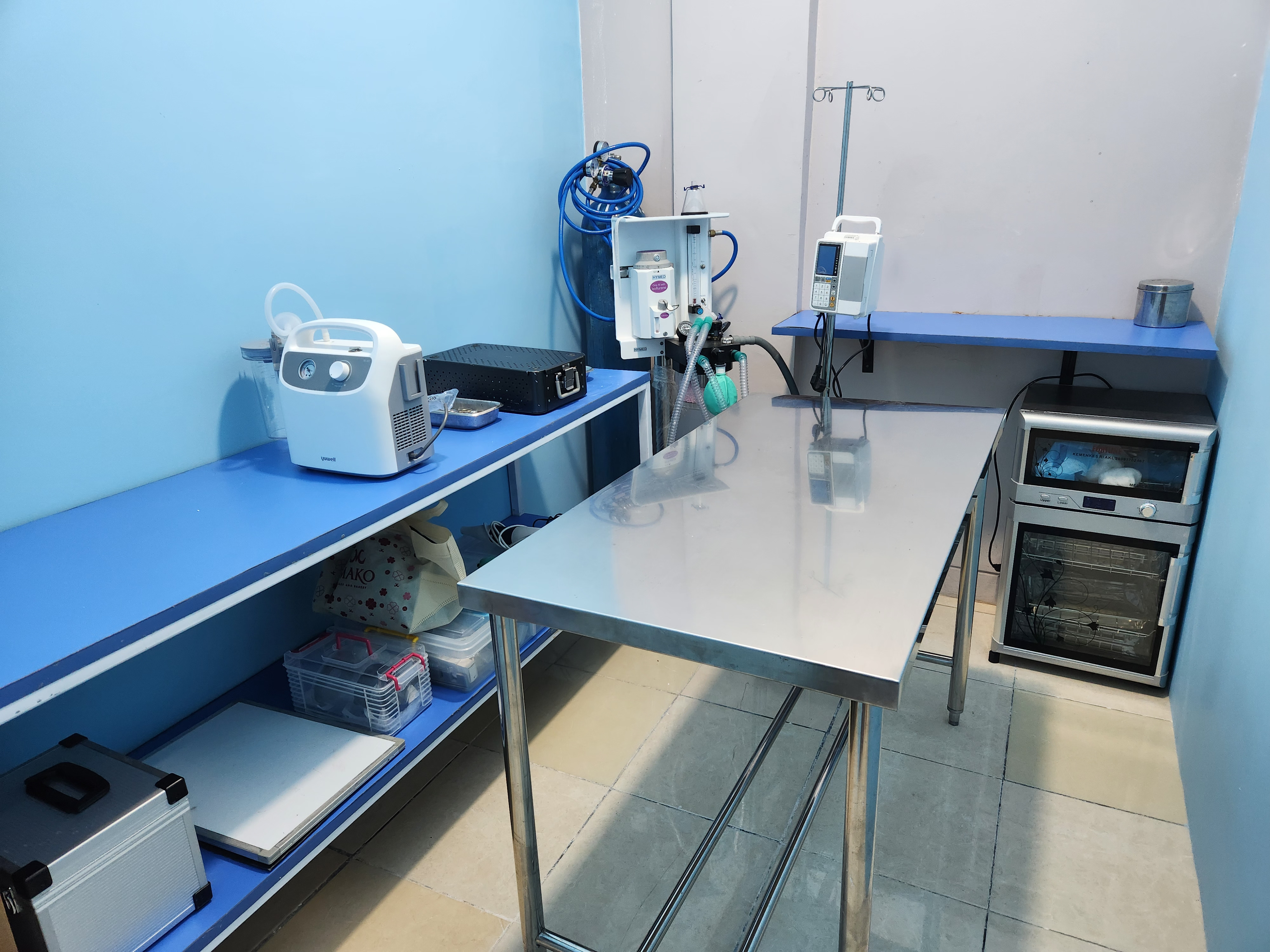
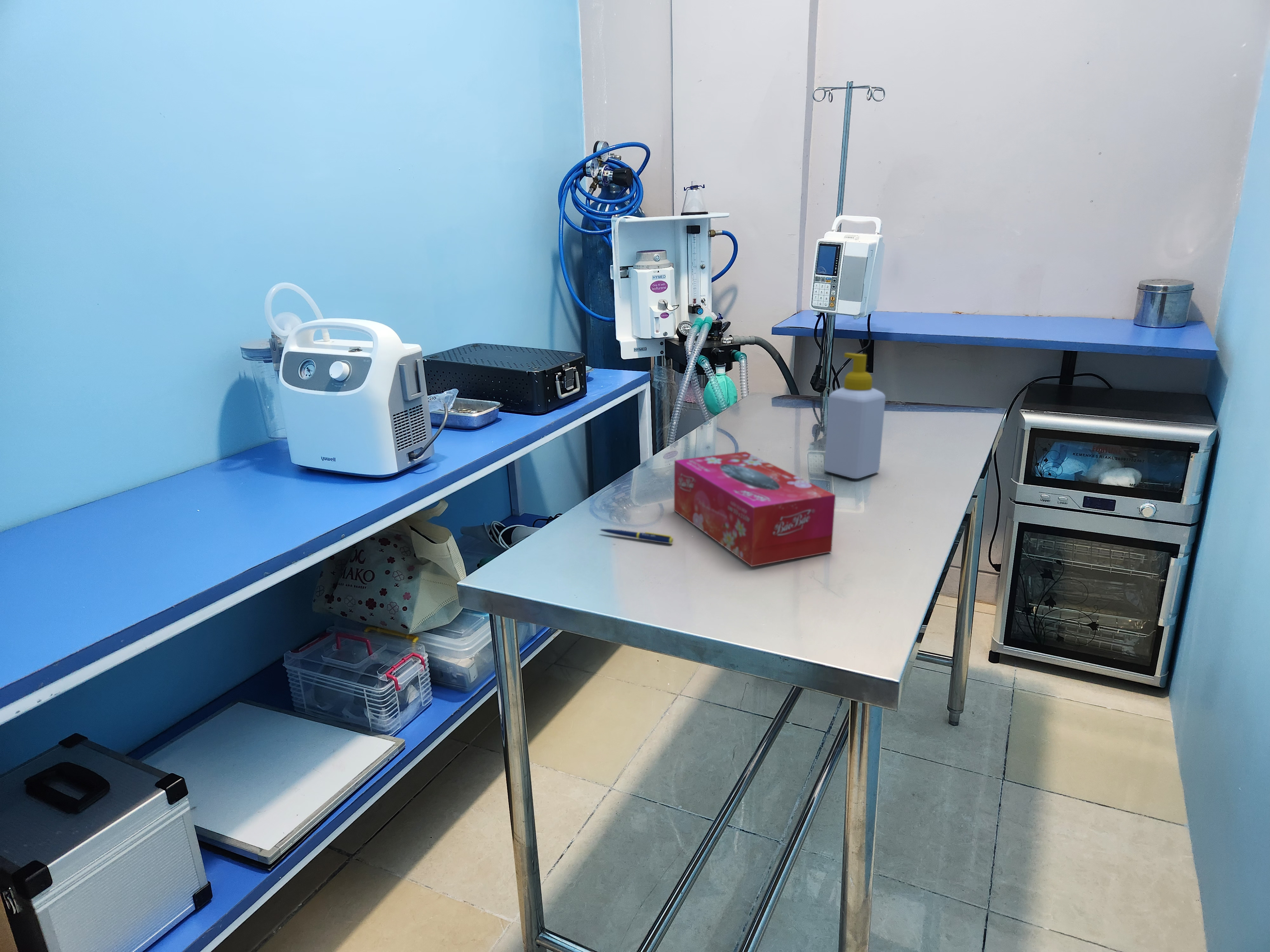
+ pen (635, 534)
+ soap bottle (856, 415)
+ tissue box (748, 503)
